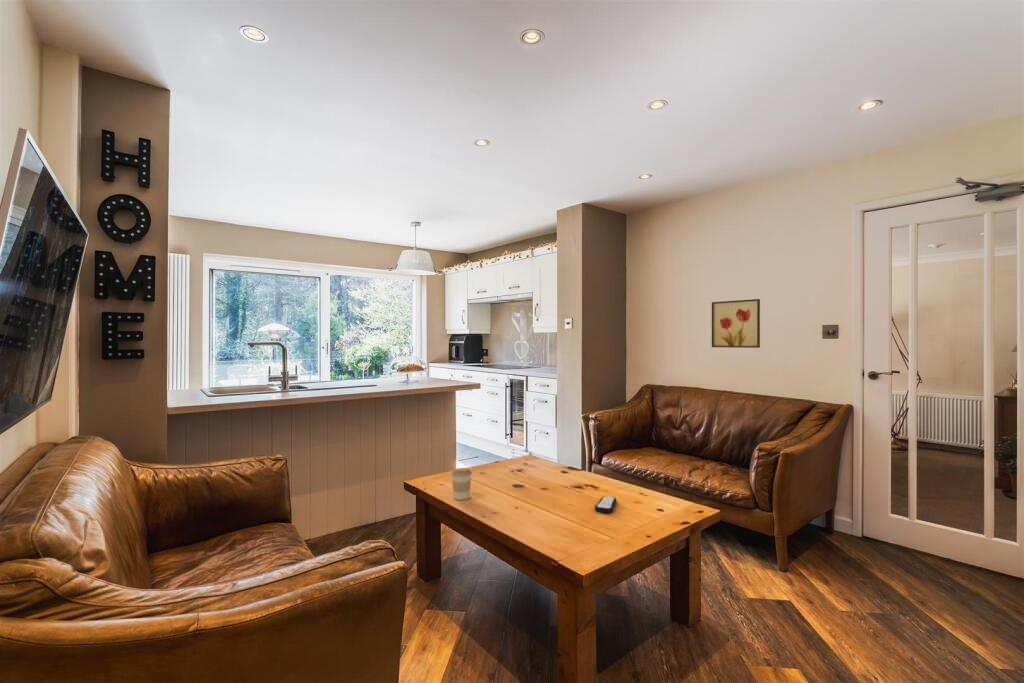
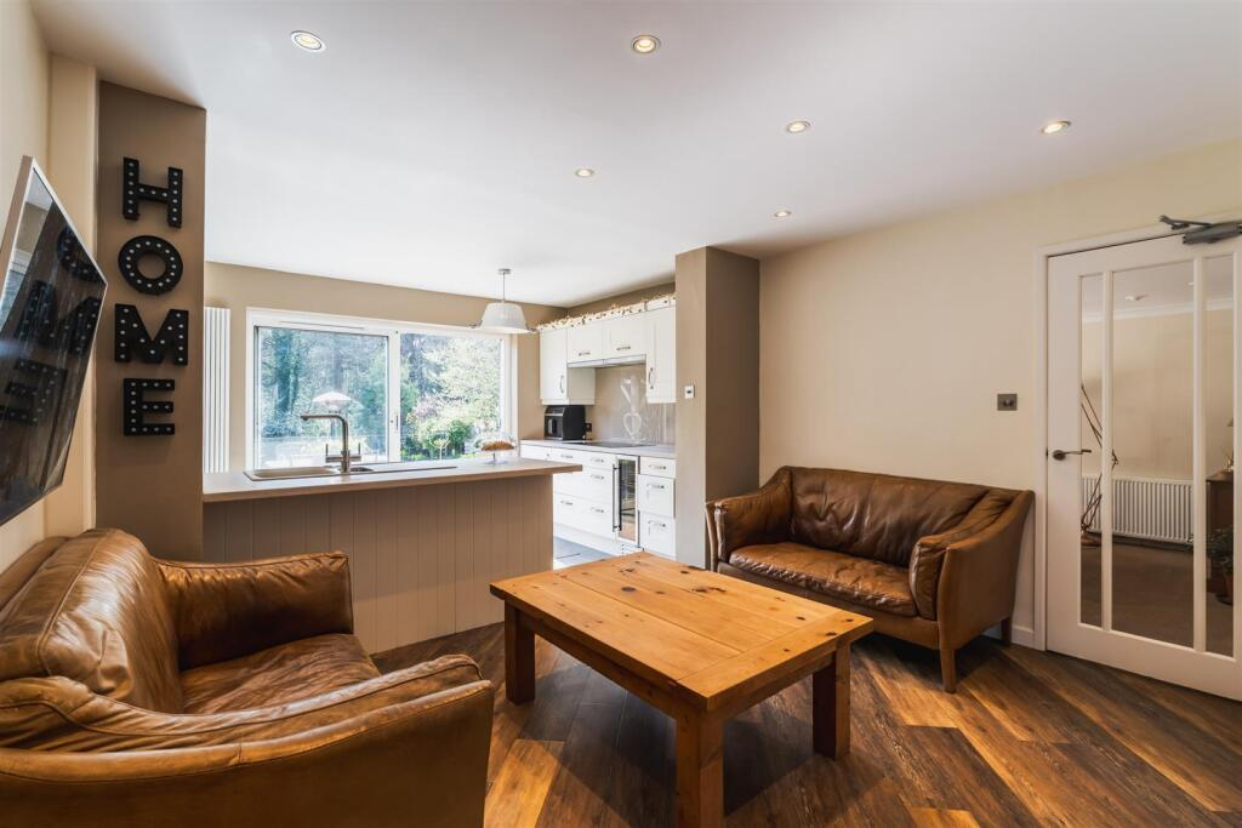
- remote control (606, 503)
- wall art (735, 324)
- coffee cup (461, 482)
